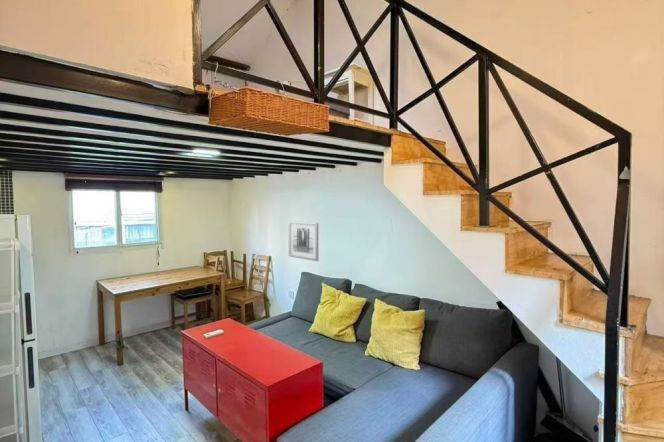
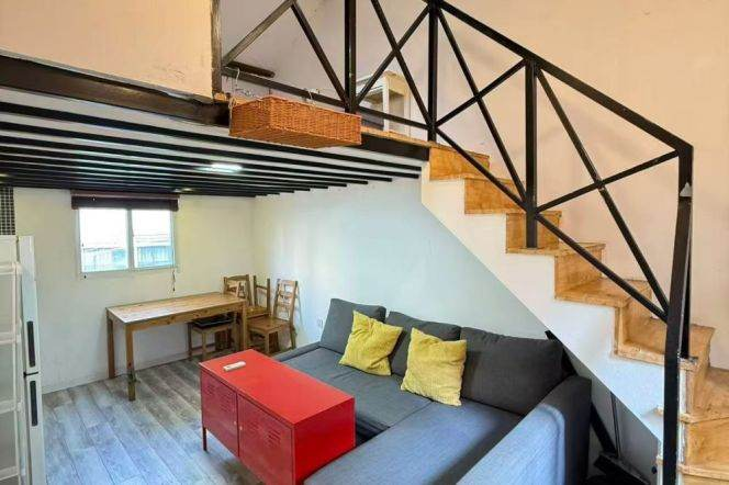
- wall art (302, 240)
